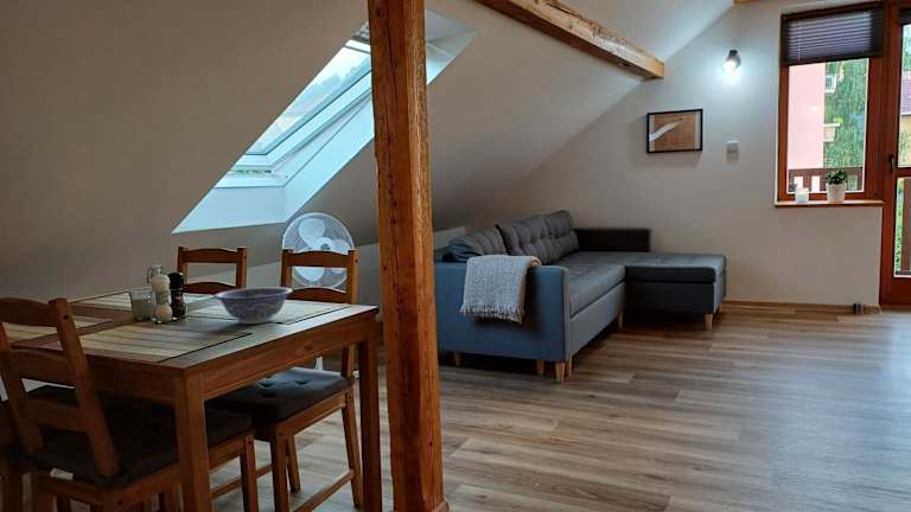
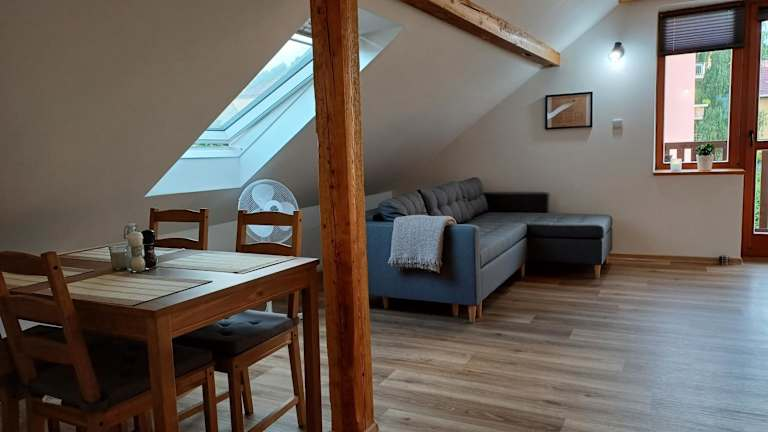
- decorative bowl (254, 306)
